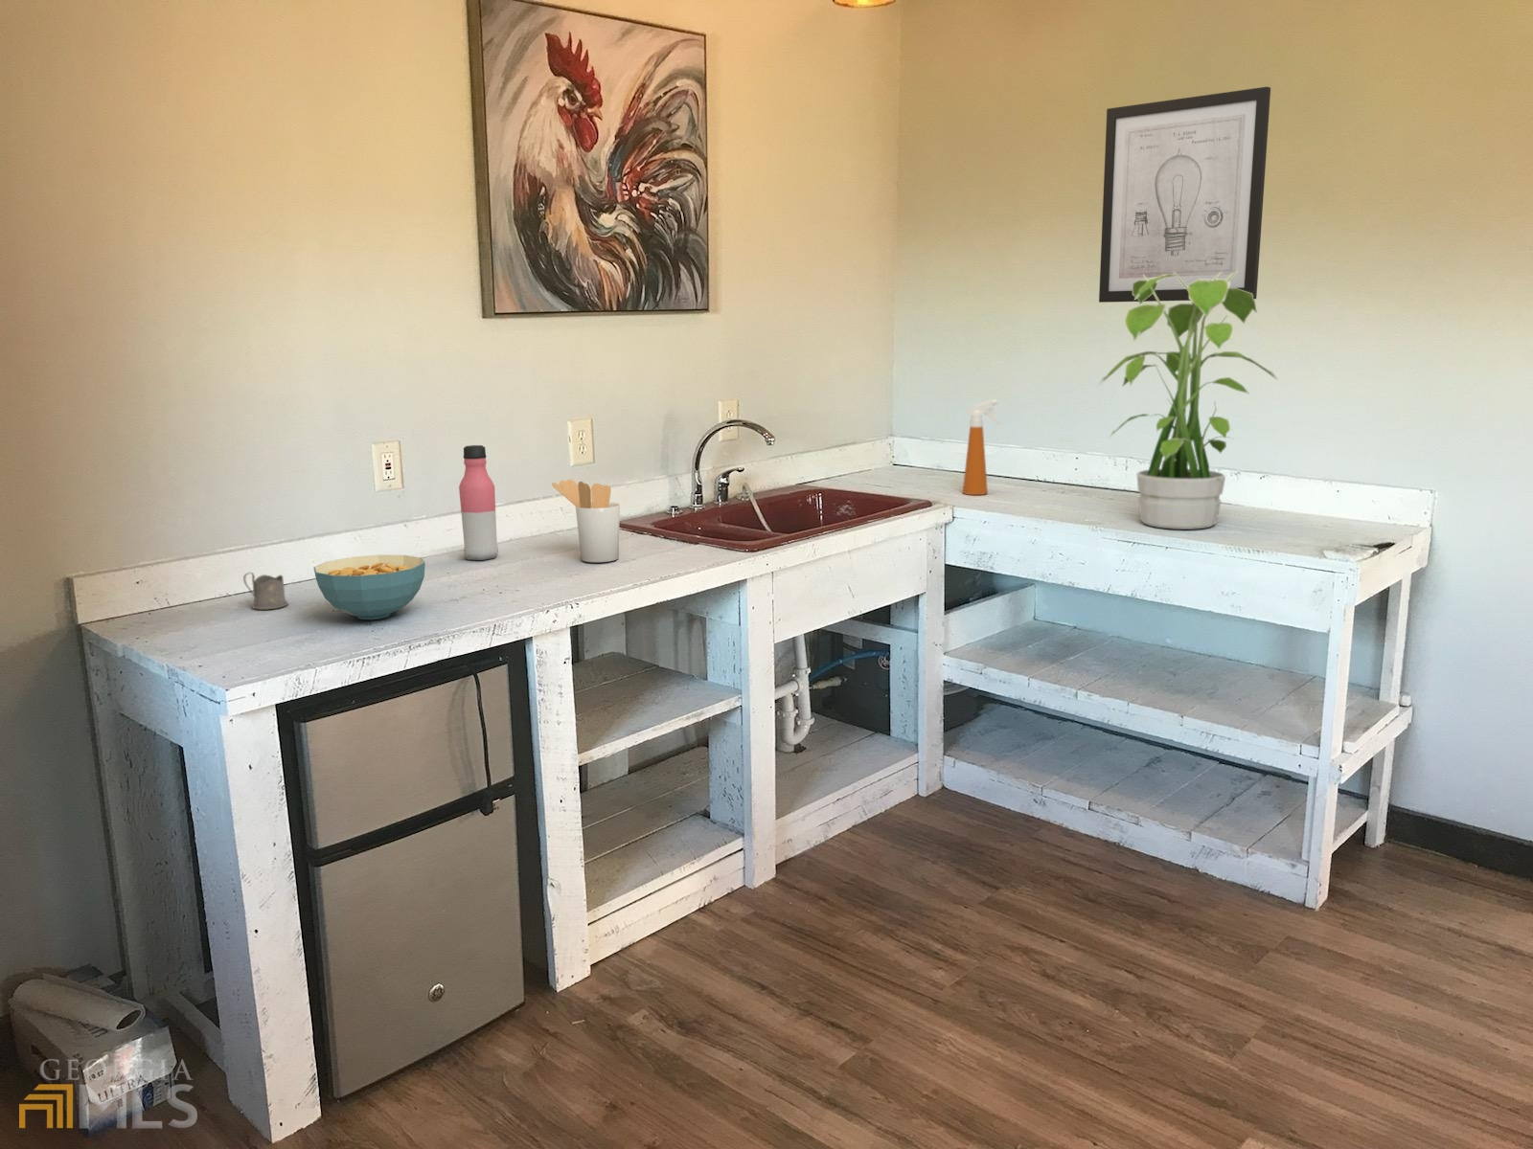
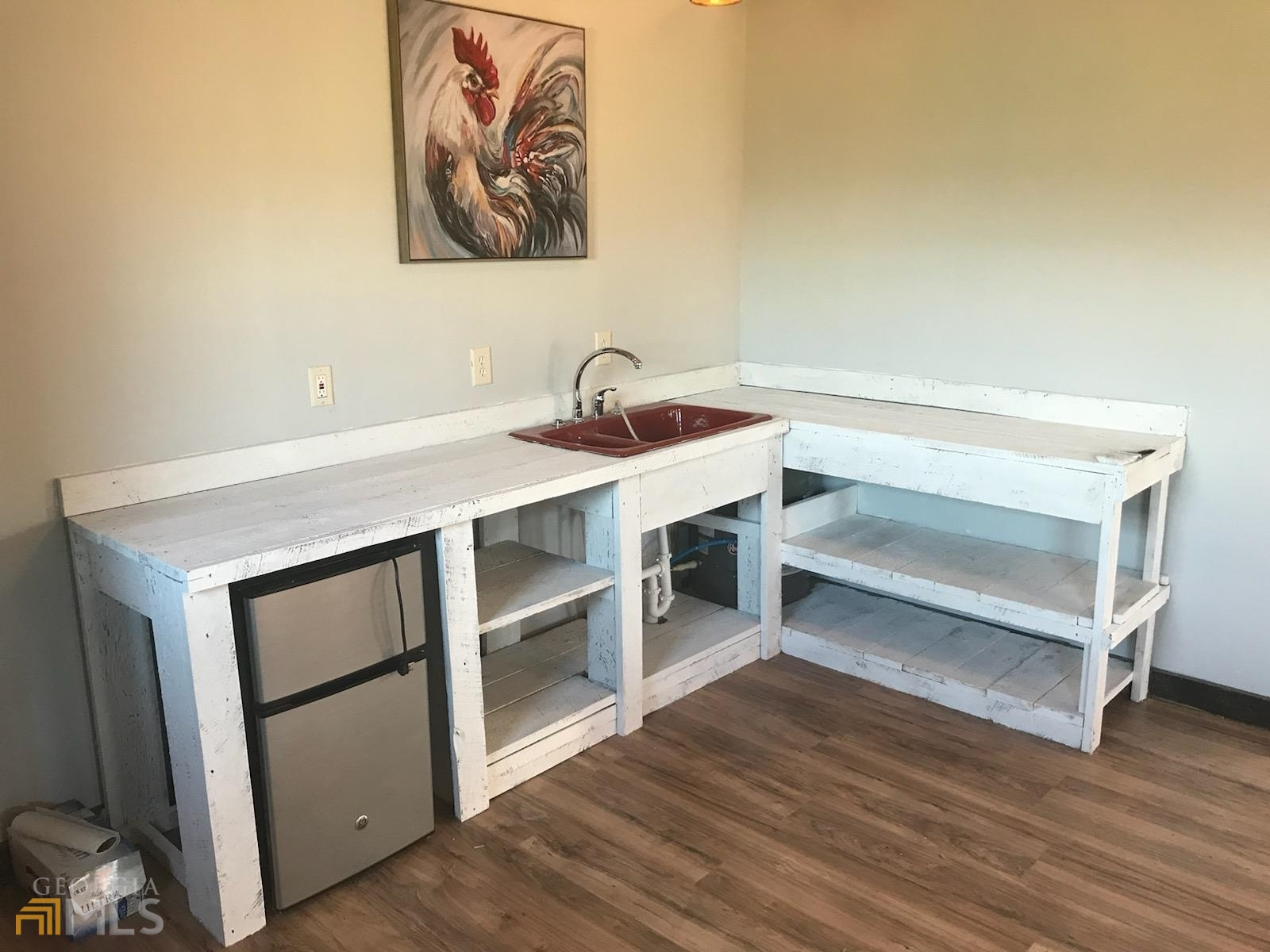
- water bottle (477, 502)
- potted plant (1187, 399)
- cereal bowl (372, 590)
- spray bottle (983, 447)
- tea glass holder (263, 583)
- utensil holder (588, 518)
- wall art (1179, 202)
